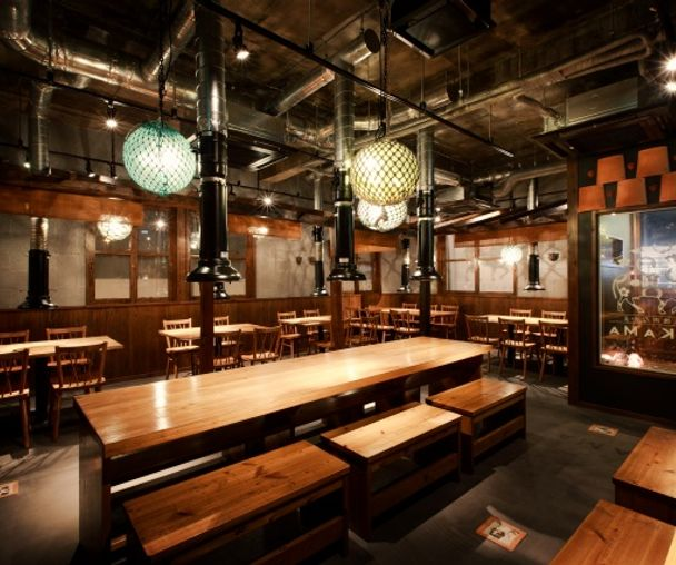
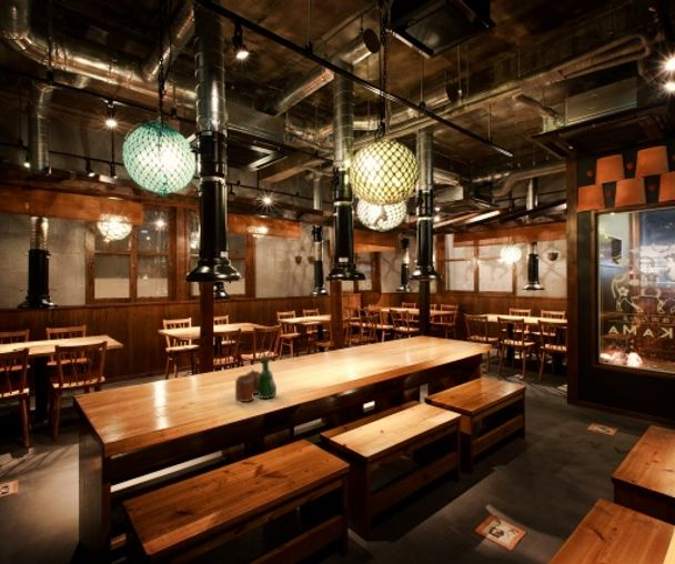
+ tavern set (249, 375)
